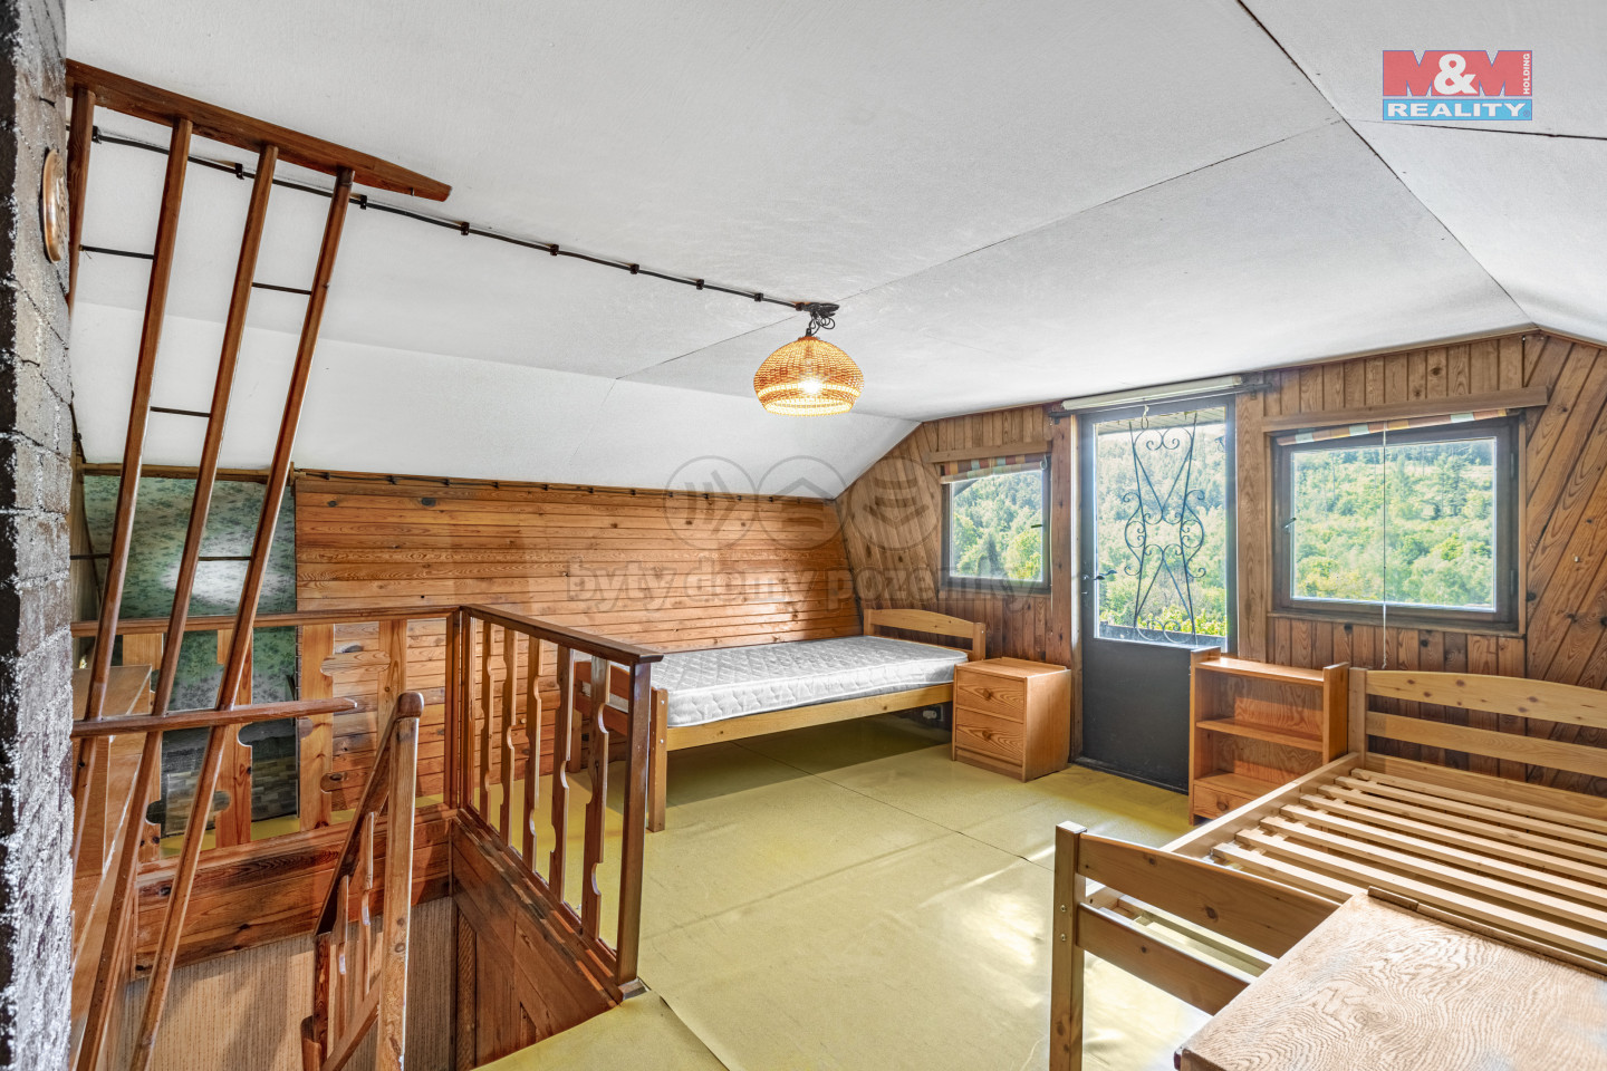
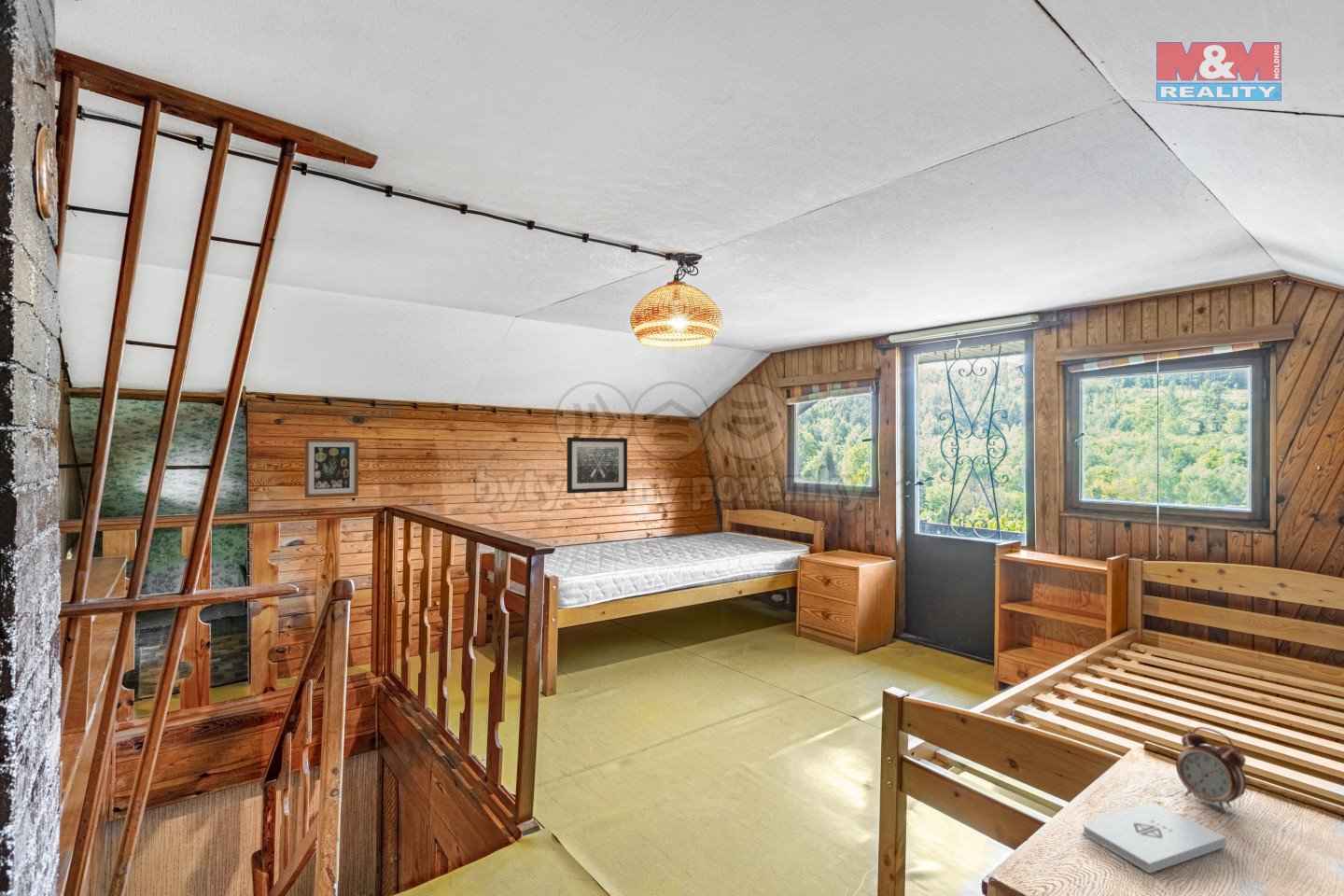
+ notepad (1151, 834)
+ wall art (597, 465)
+ wall art (331, 468)
+ alarm clock (1211, 765)
